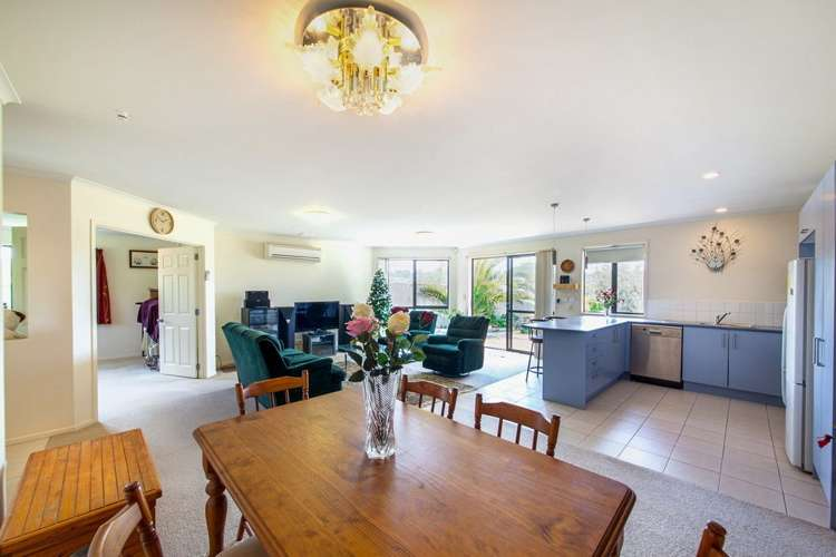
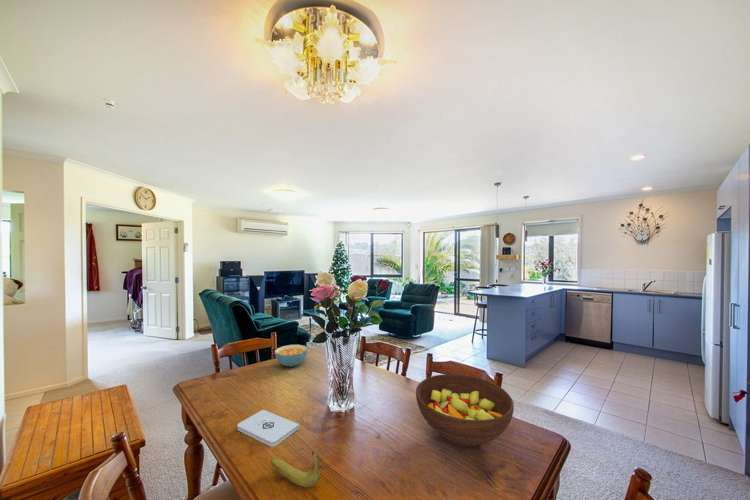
+ fruit bowl (462, 415)
+ notepad (267, 426)
+ cereal bowl (291, 357)
+ banana (289, 464)
